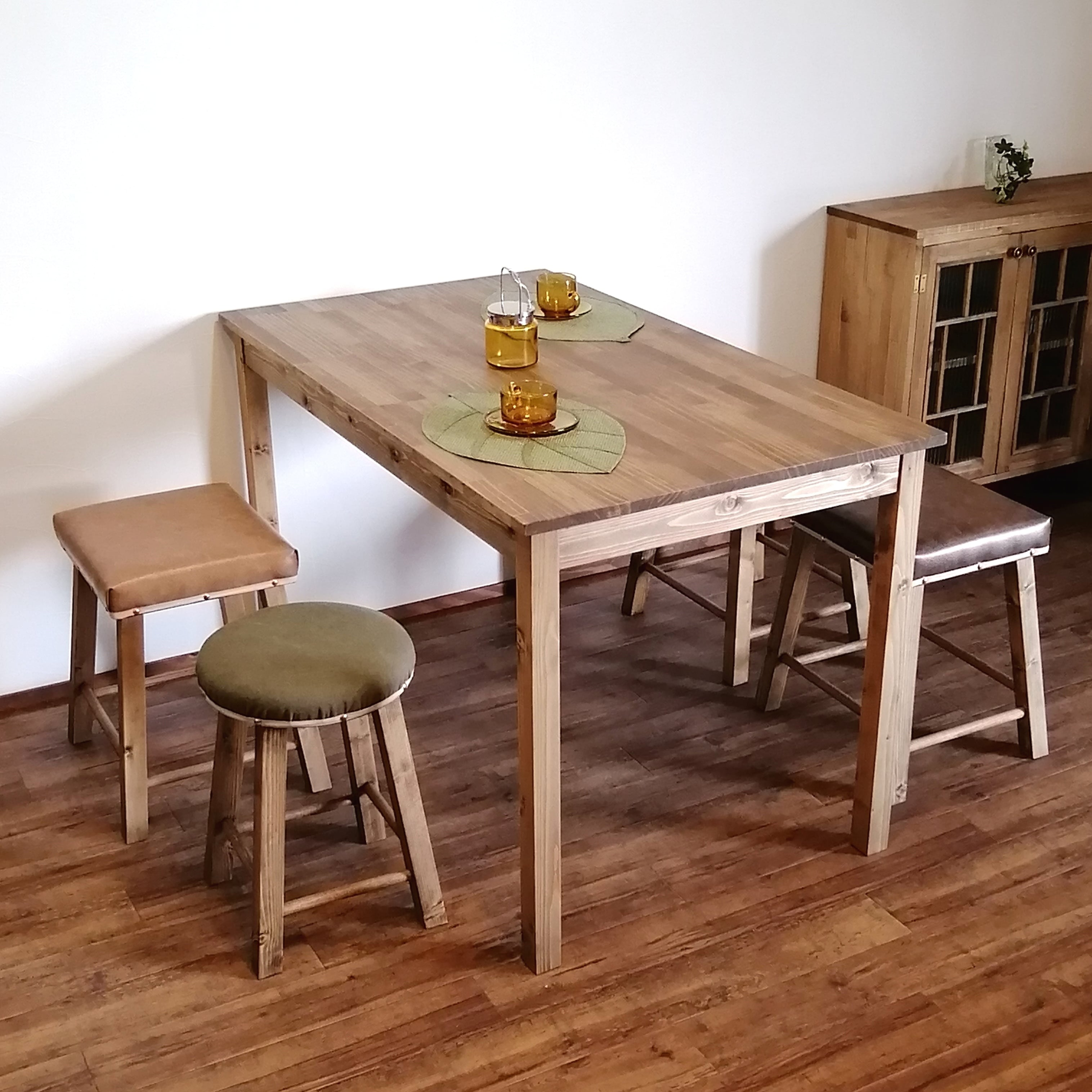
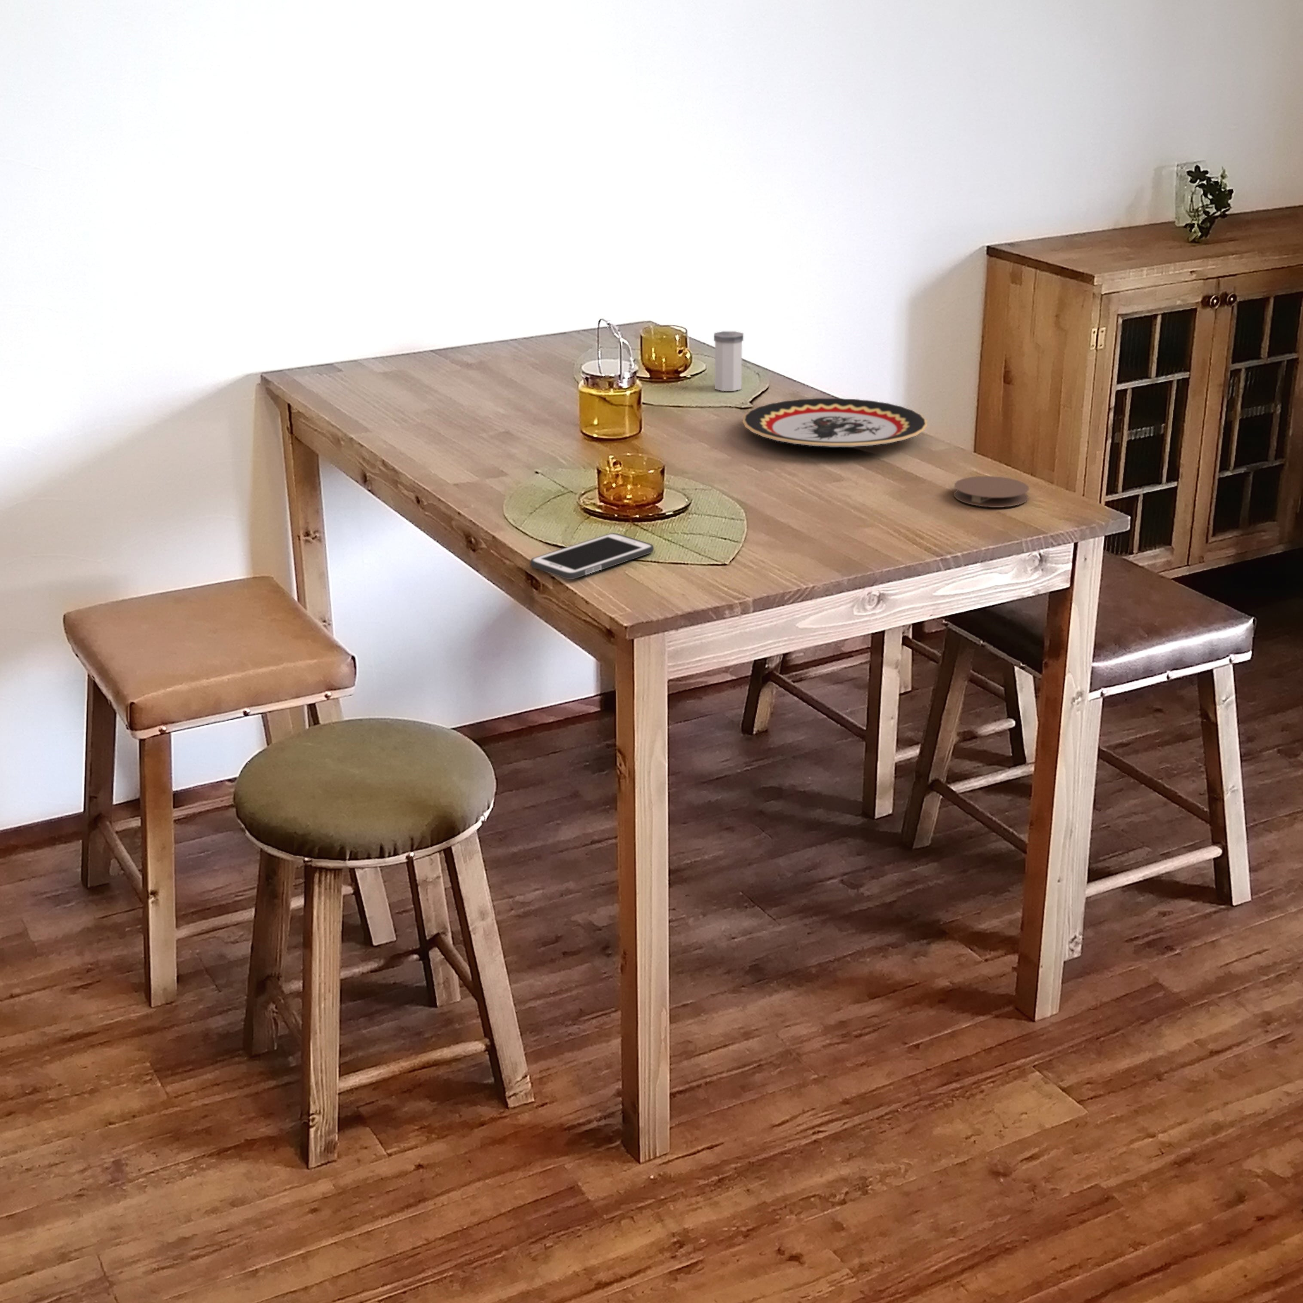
+ plate (834, 427)
+ salt shaker (728, 362)
+ cell phone (593, 556)
+ coaster (992, 492)
